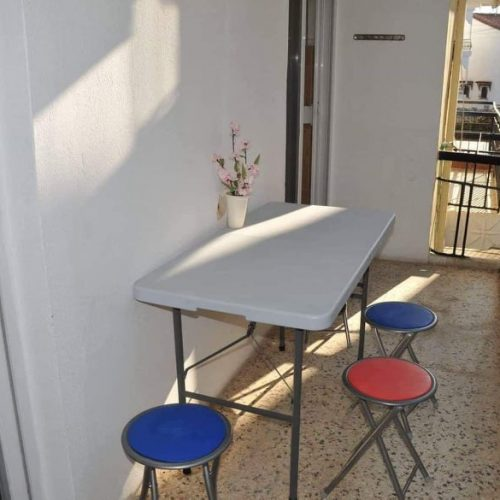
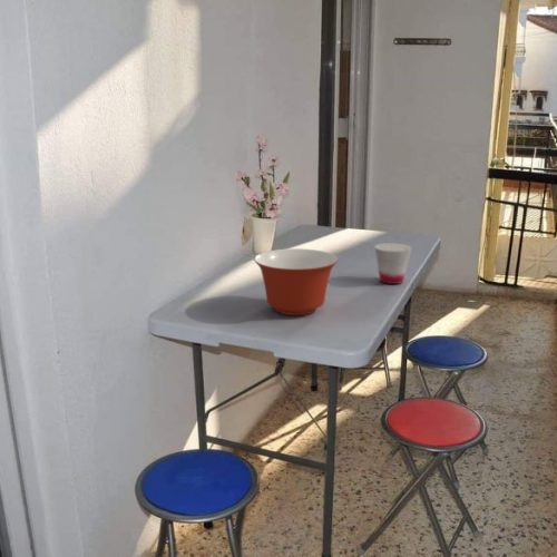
+ cup (392, 264)
+ mixing bowl (295, 283)
